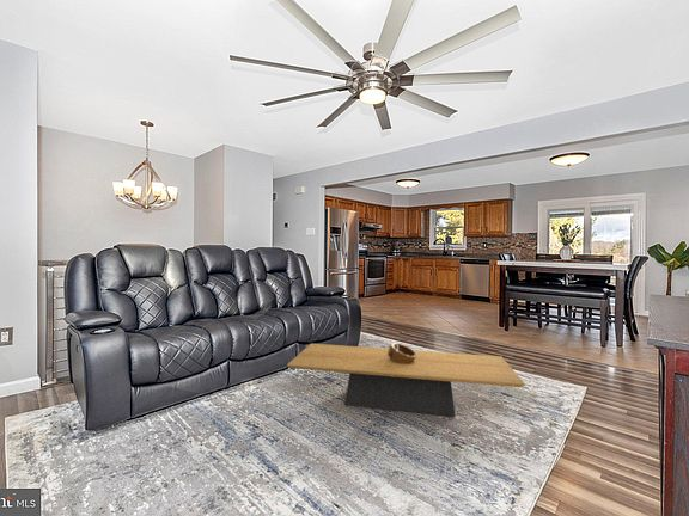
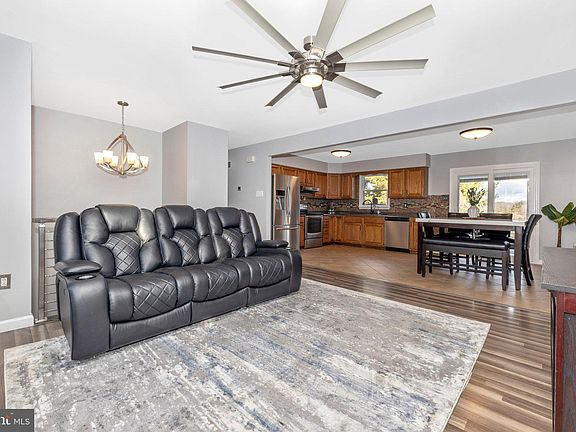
- coffee table (398, 381)
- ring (402, 351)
